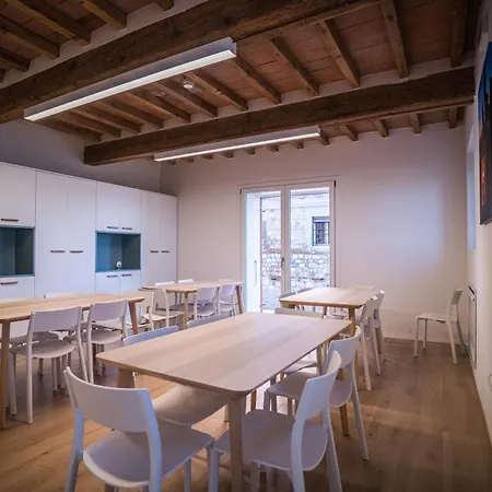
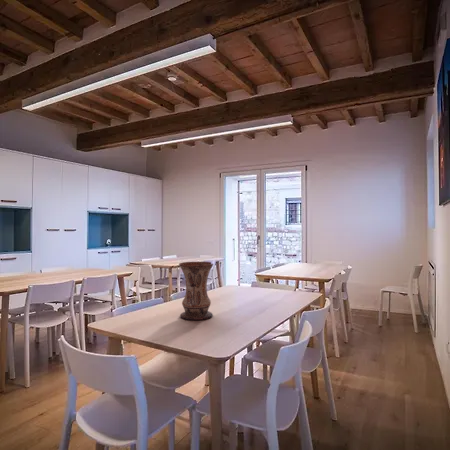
+ vase (196, 289)
